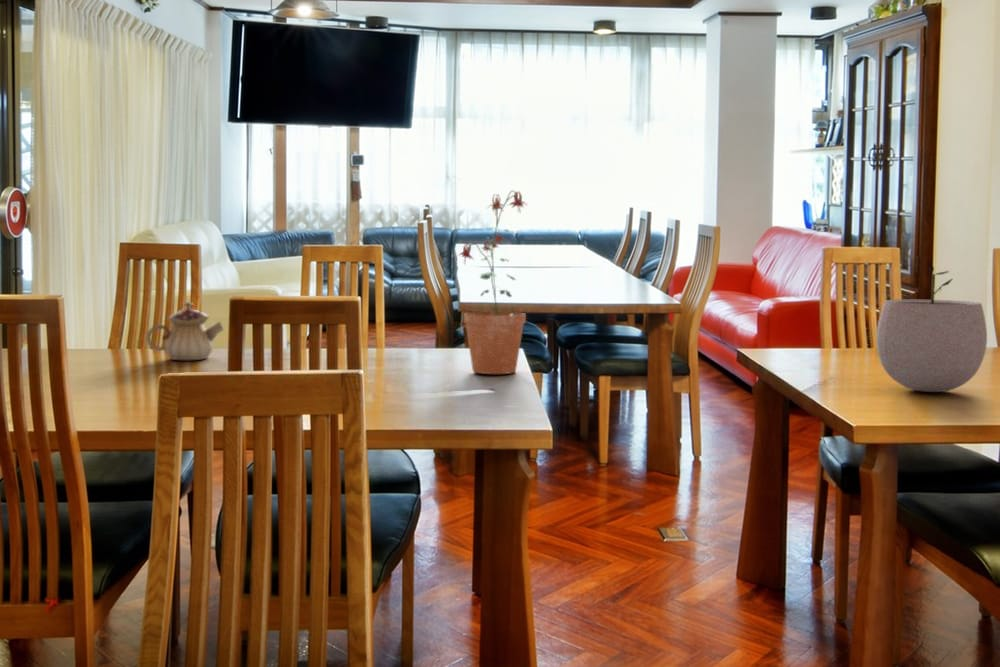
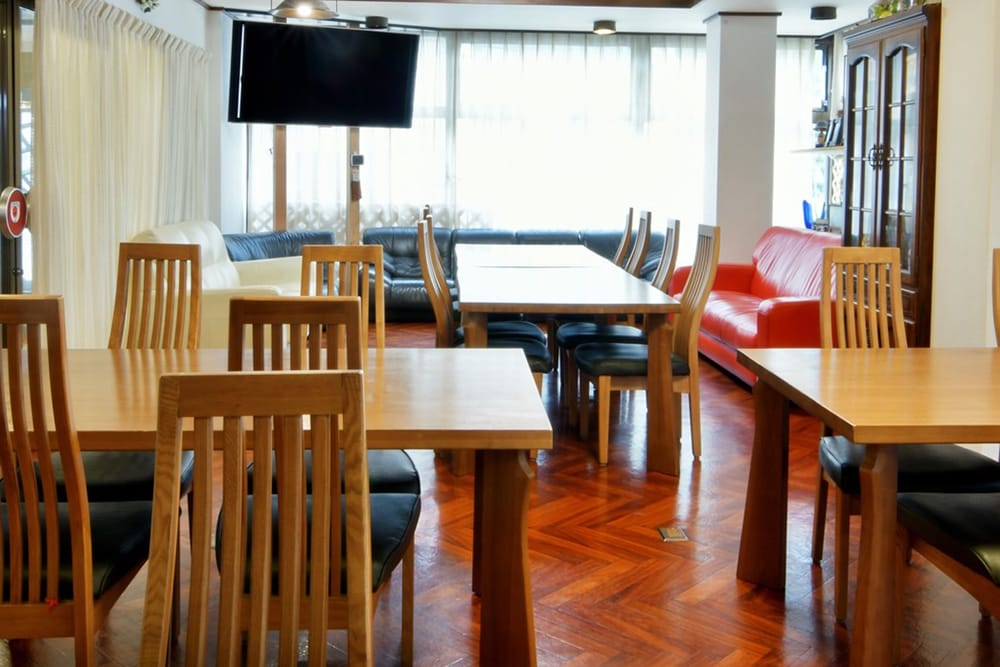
- potted plant (491, 280)
- plant pot (931, 326)
- teapot (185, 330)
